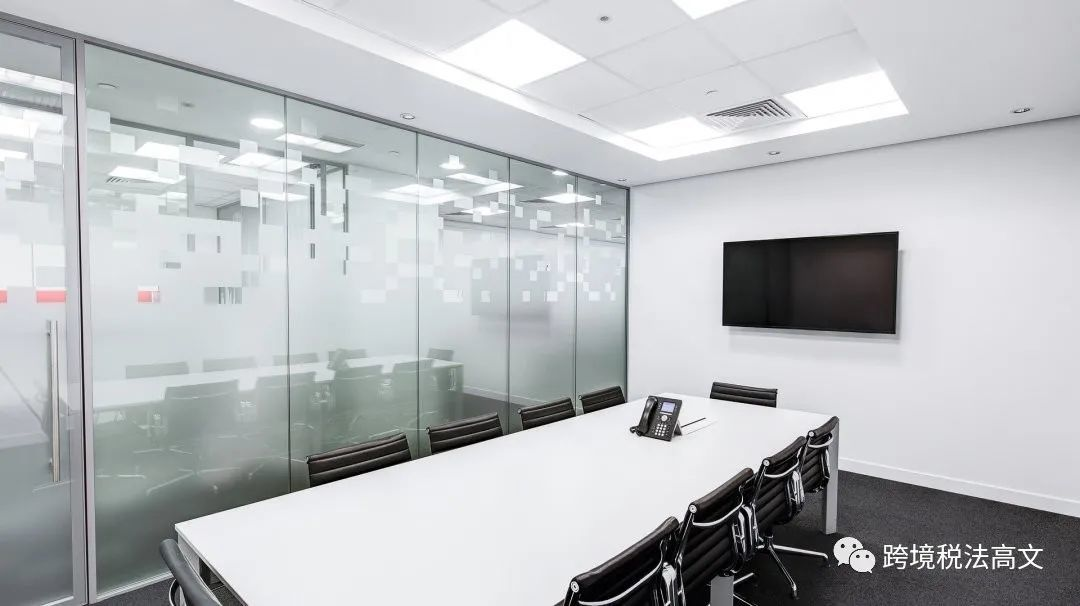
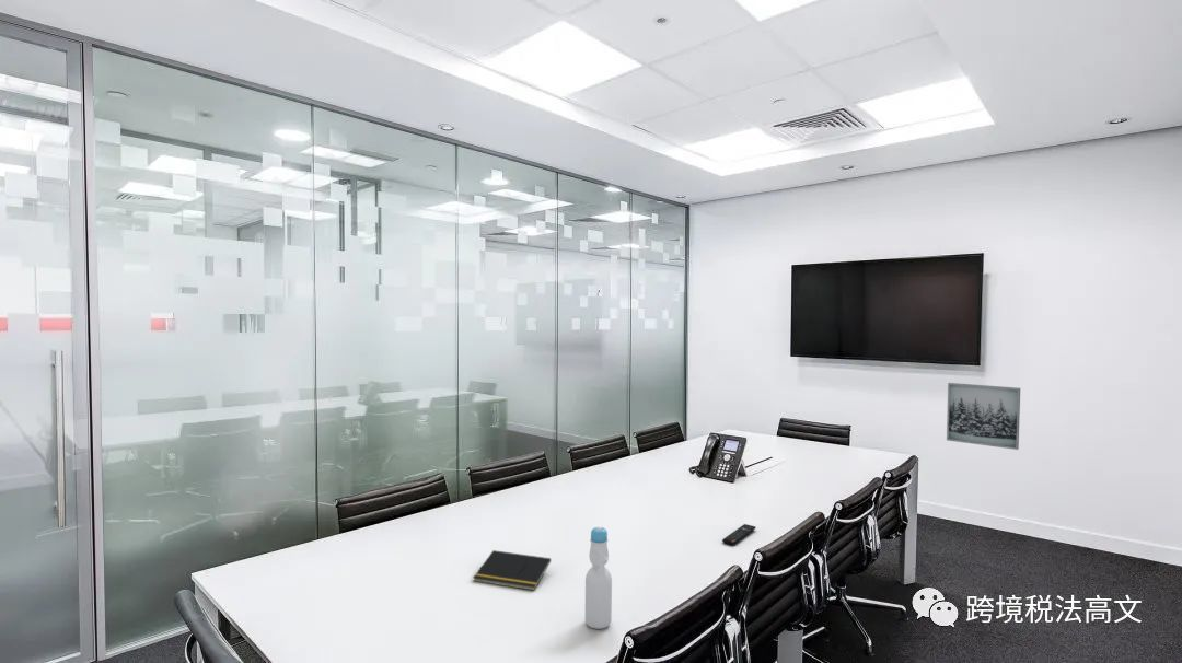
+ bottle (599, 575)
+ wall art (982, 415)
+ remote control (739, 534)
+ notepad (512, 569)
